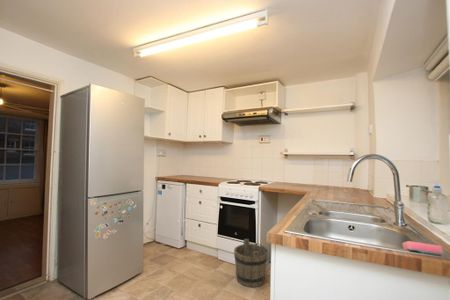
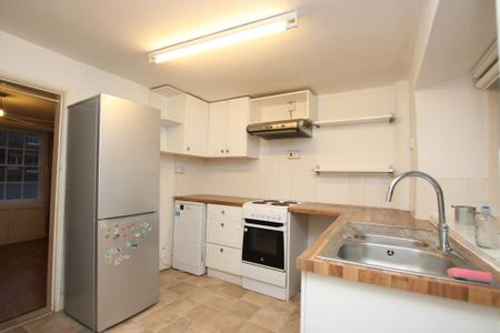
- bucket (250, 262)
